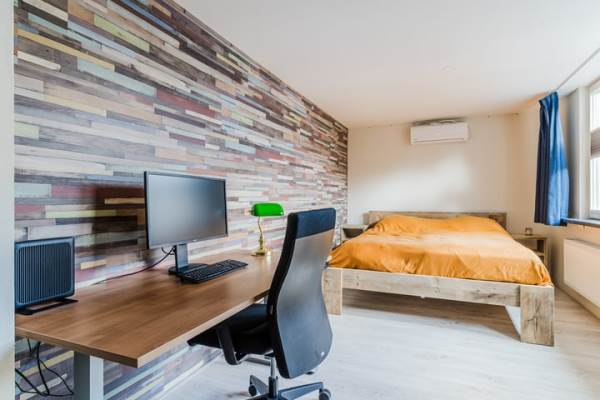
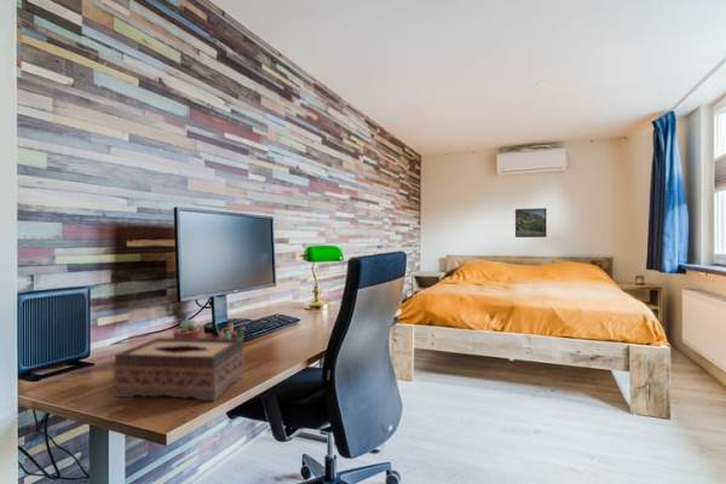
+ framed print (530, 223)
+ tissue box (183, 365)
+ pen holder (230, 339)
+ potted succulent (189, 336)
